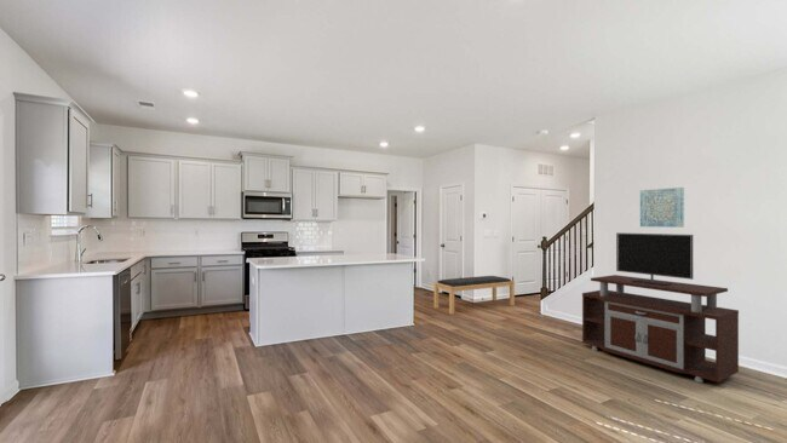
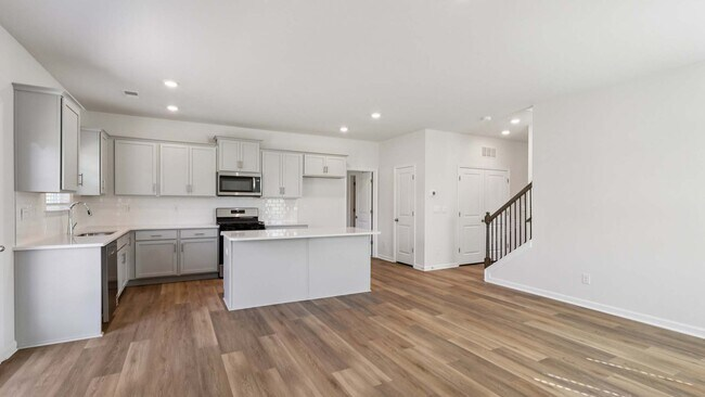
- tv stand (651, 297)
- bench (475, 288)
- wall art (661, 207)
